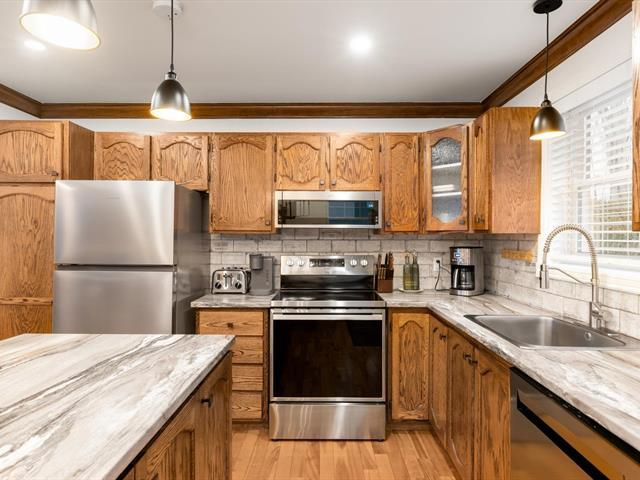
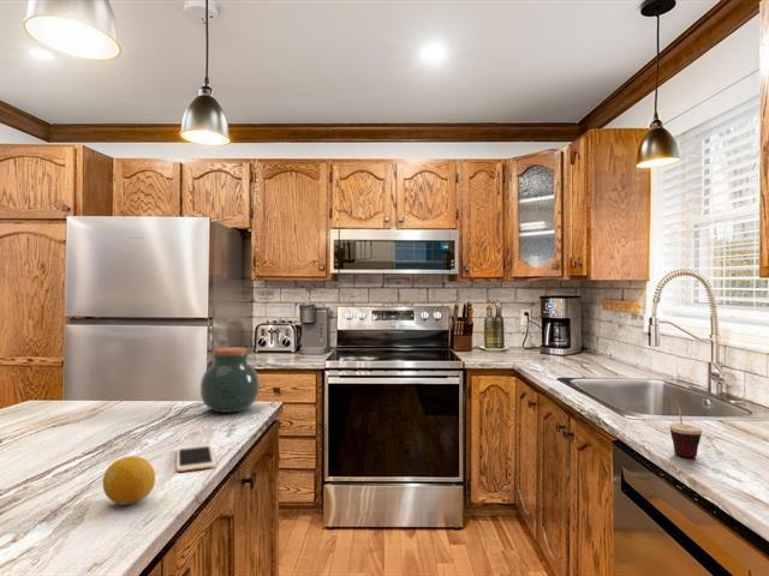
+ jar (229, 379)
+ fruit (129, 479)
+ cell phone (195, 456)
+ cup (681, 427)
